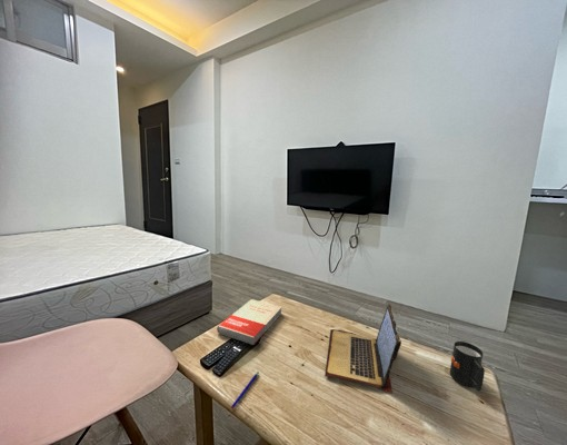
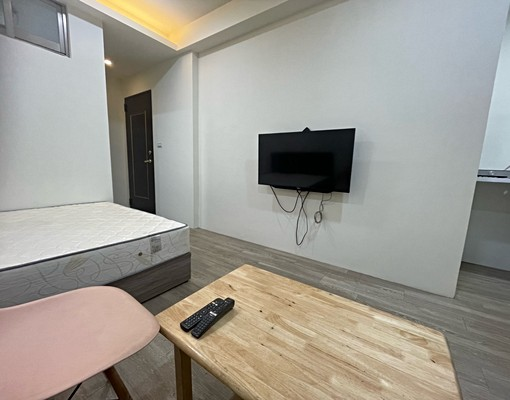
- pen (246, 388)
- laptop (358, 335)
- mug (468, 368)
- book (251, 318)
